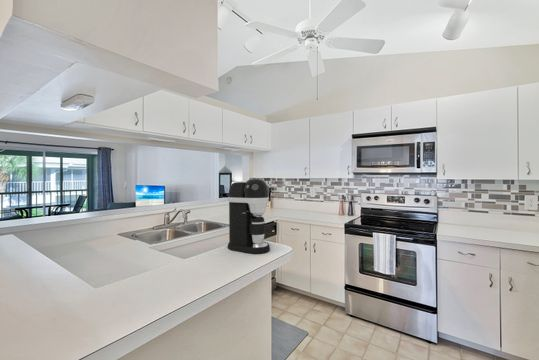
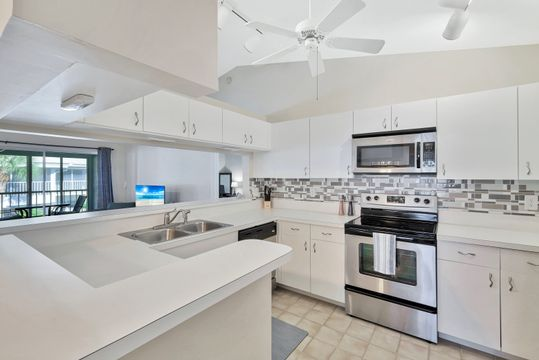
- coffee maker (248, 213)
